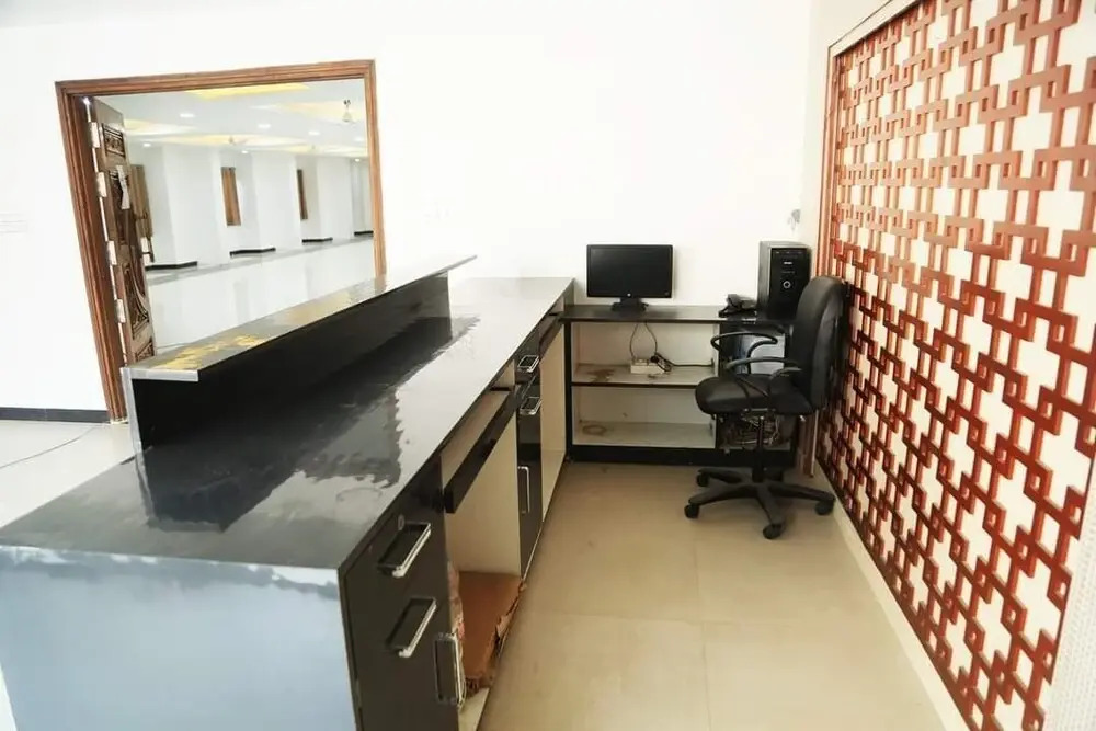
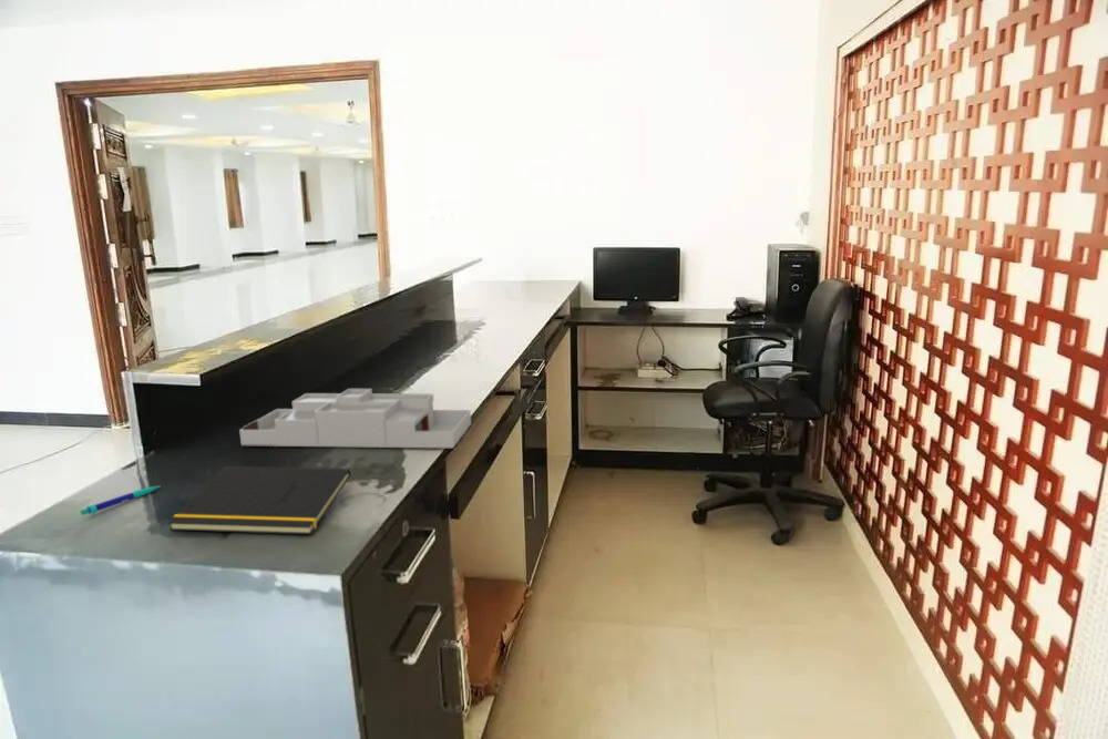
+ pen (123, 497)
+ desk organizer (358, 415)
+ notepad (264, 497)
